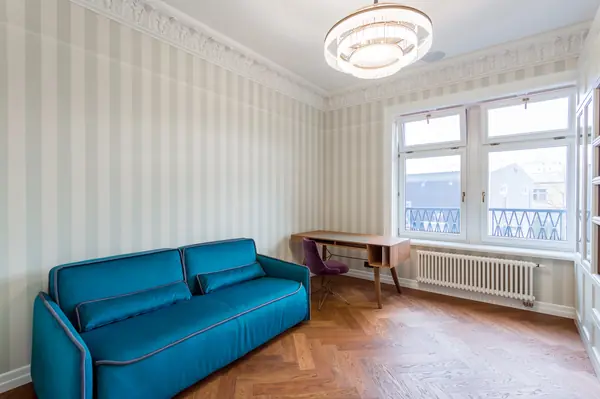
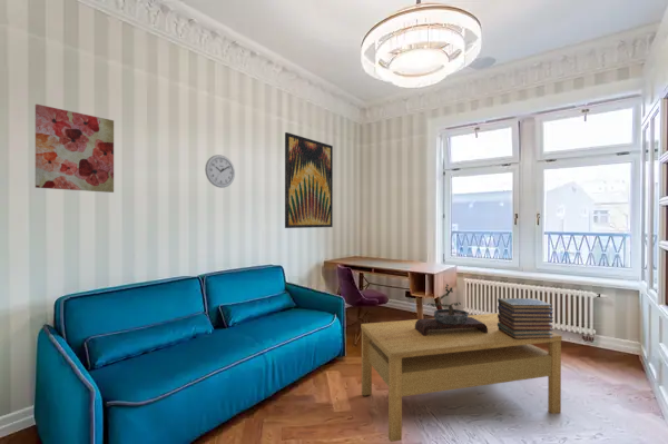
+ coffee table (455, 365)
+ wall clock (220, 170)
+ book stack (523, 317)
+ wall art (77, 151)
+ wall art (311, 184)
+ bonsai tree (450, 307)
